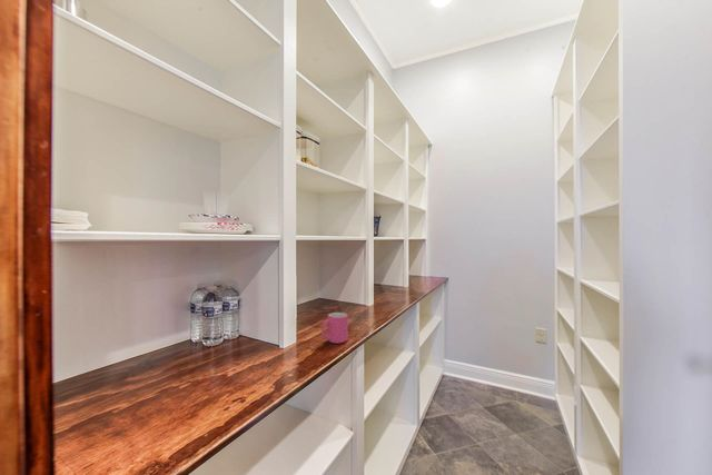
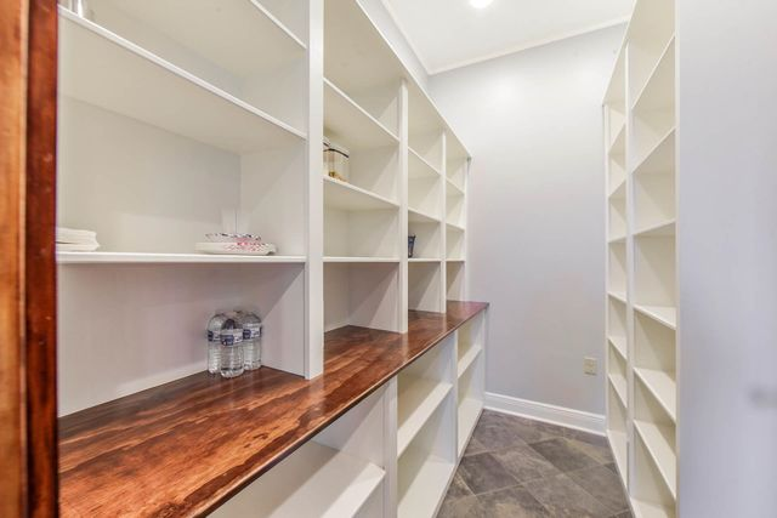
- mug (334, 328)
